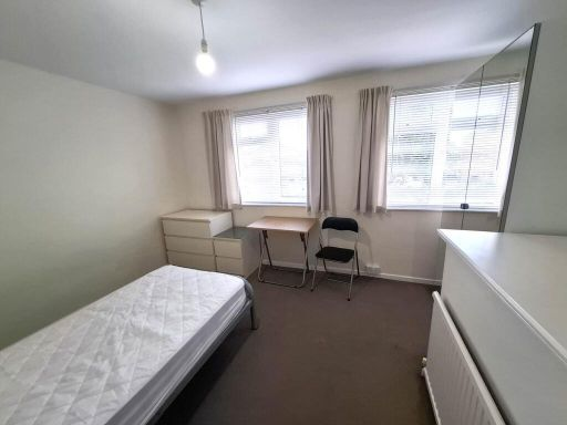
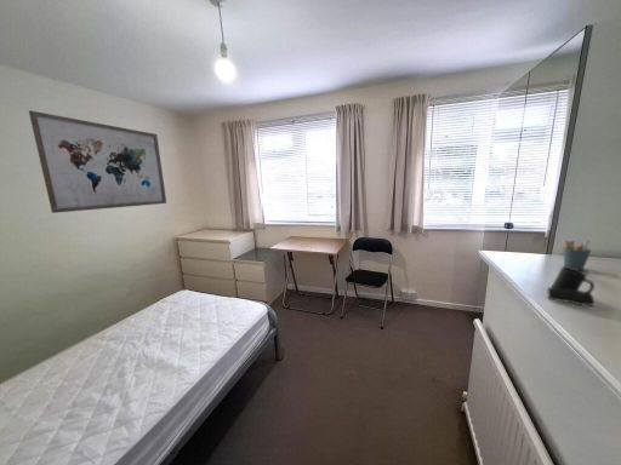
+ pen holder (575, 252)
+ wall art (113, 167)
+ coffee mug (571, 285)
